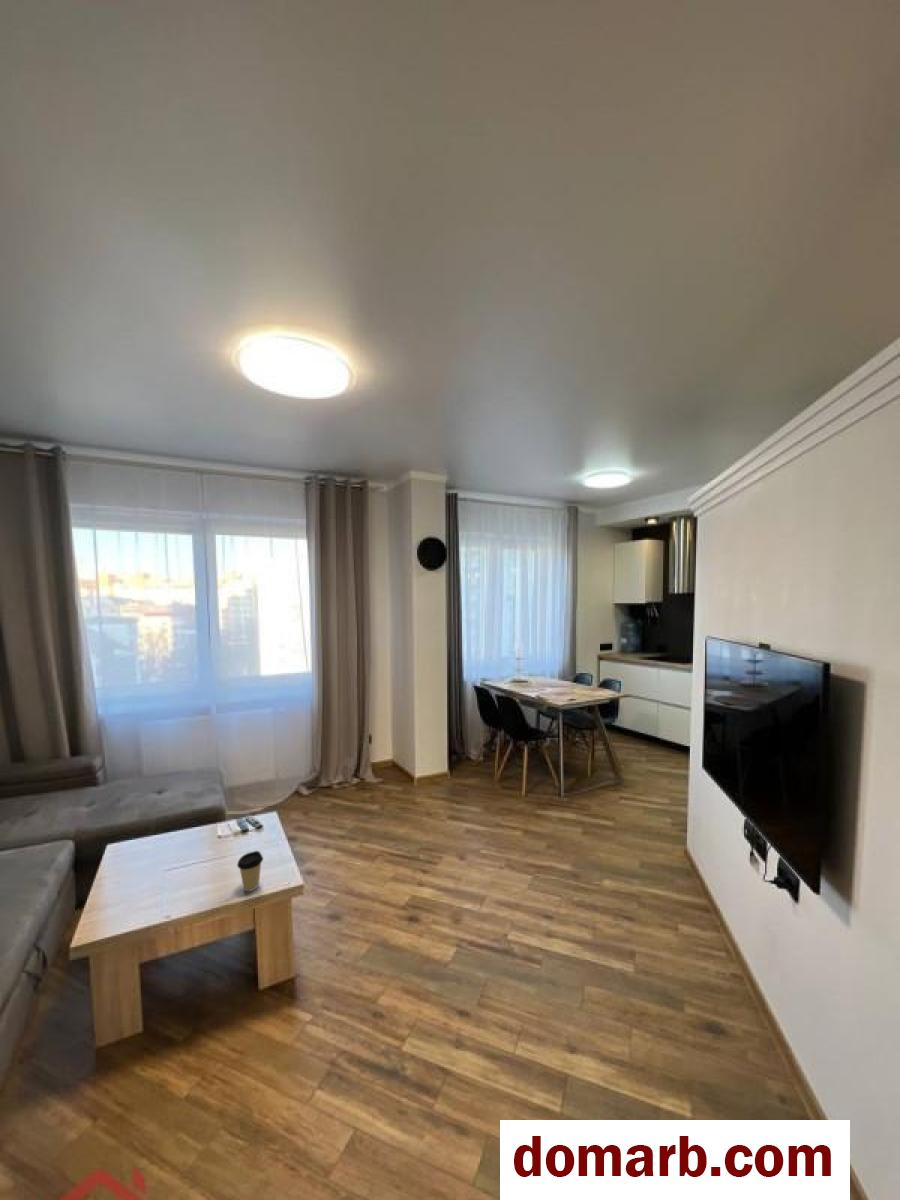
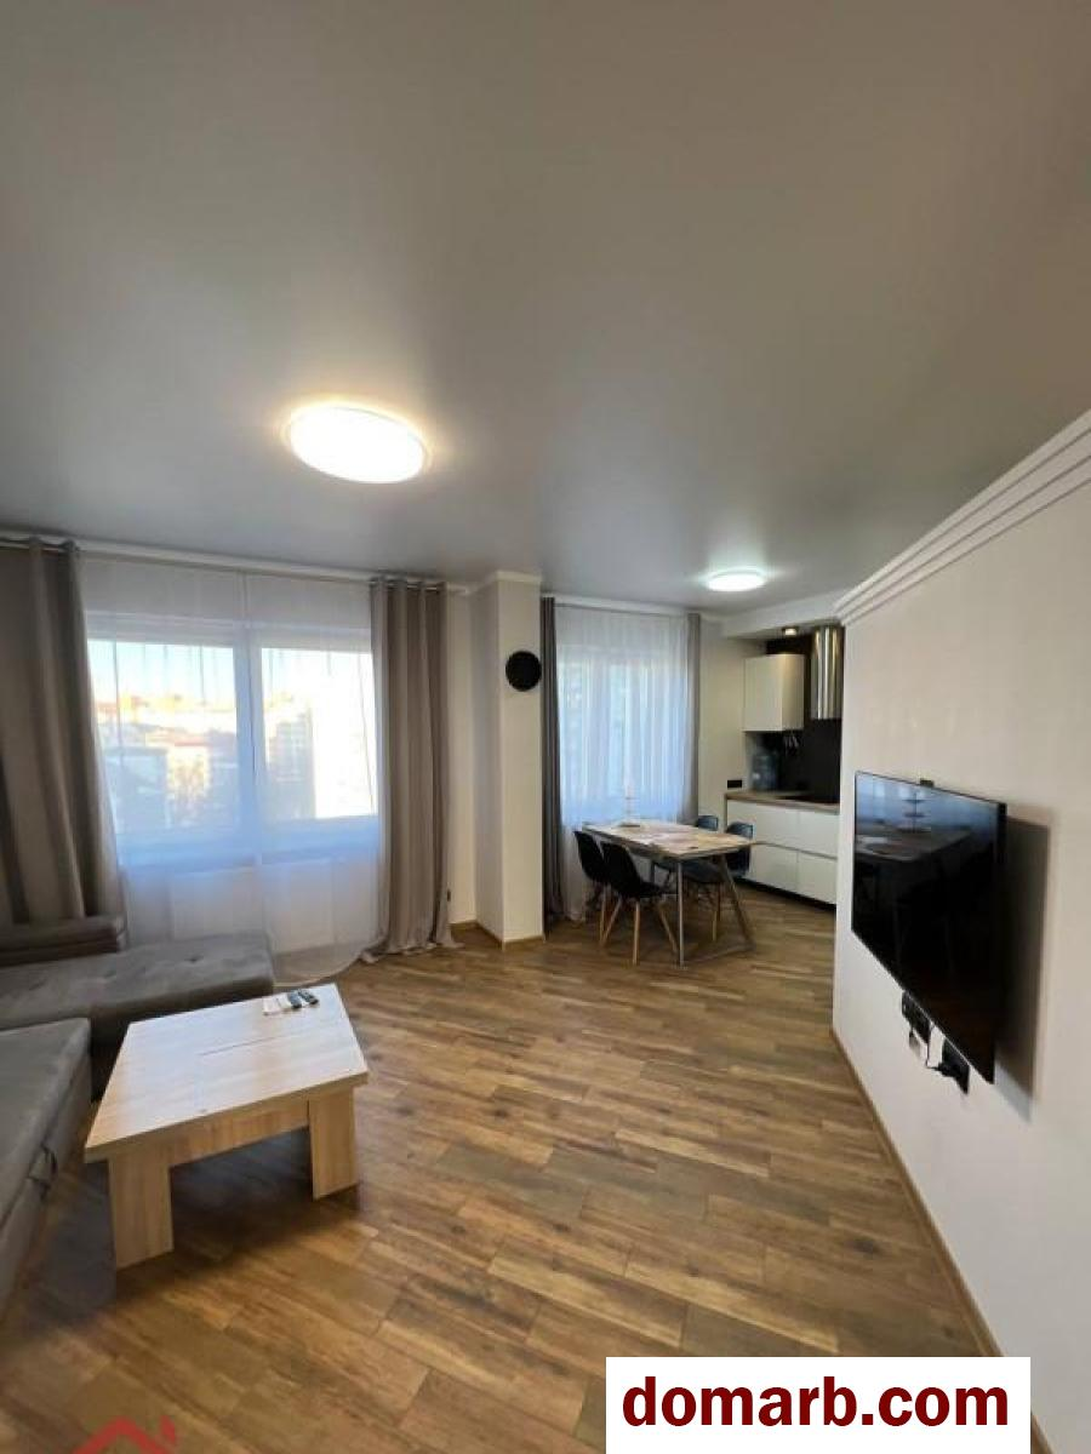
- coffee cup (250, 871)
